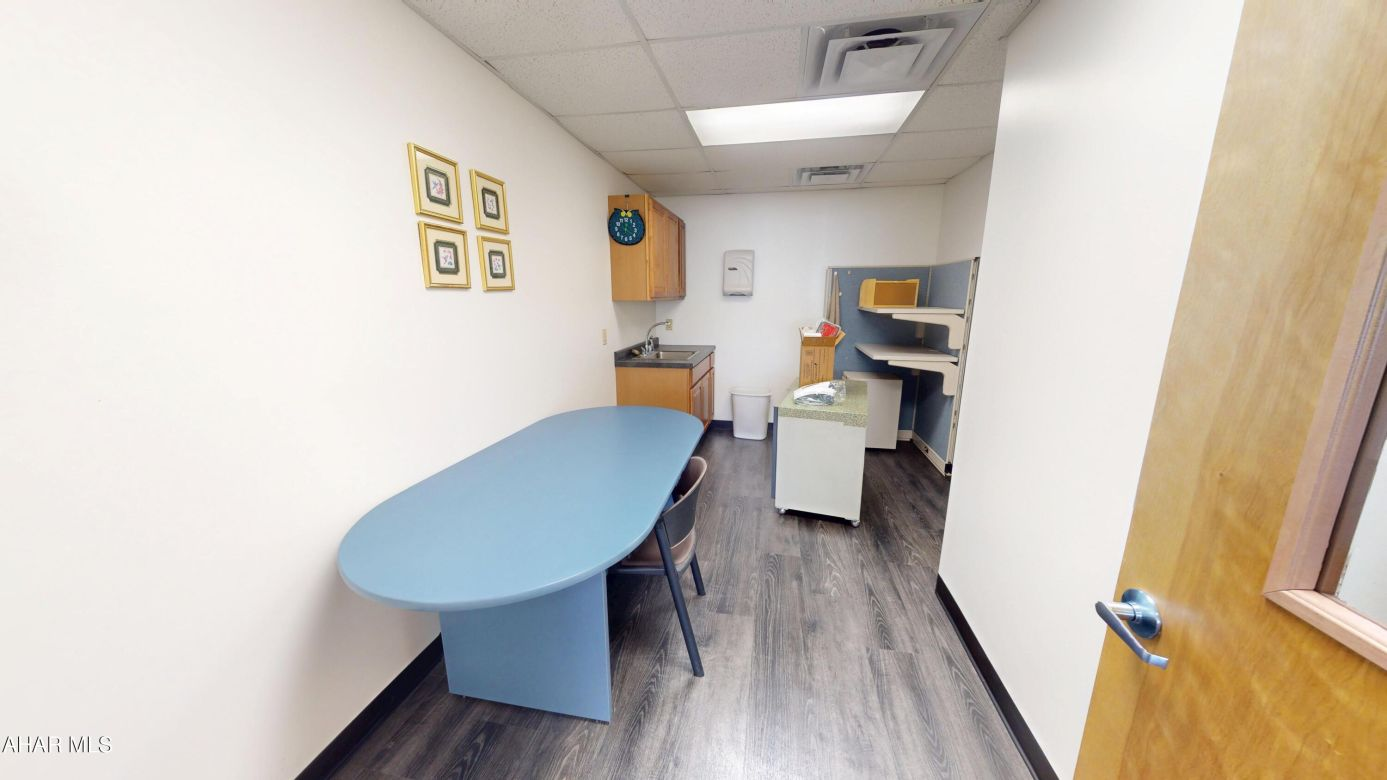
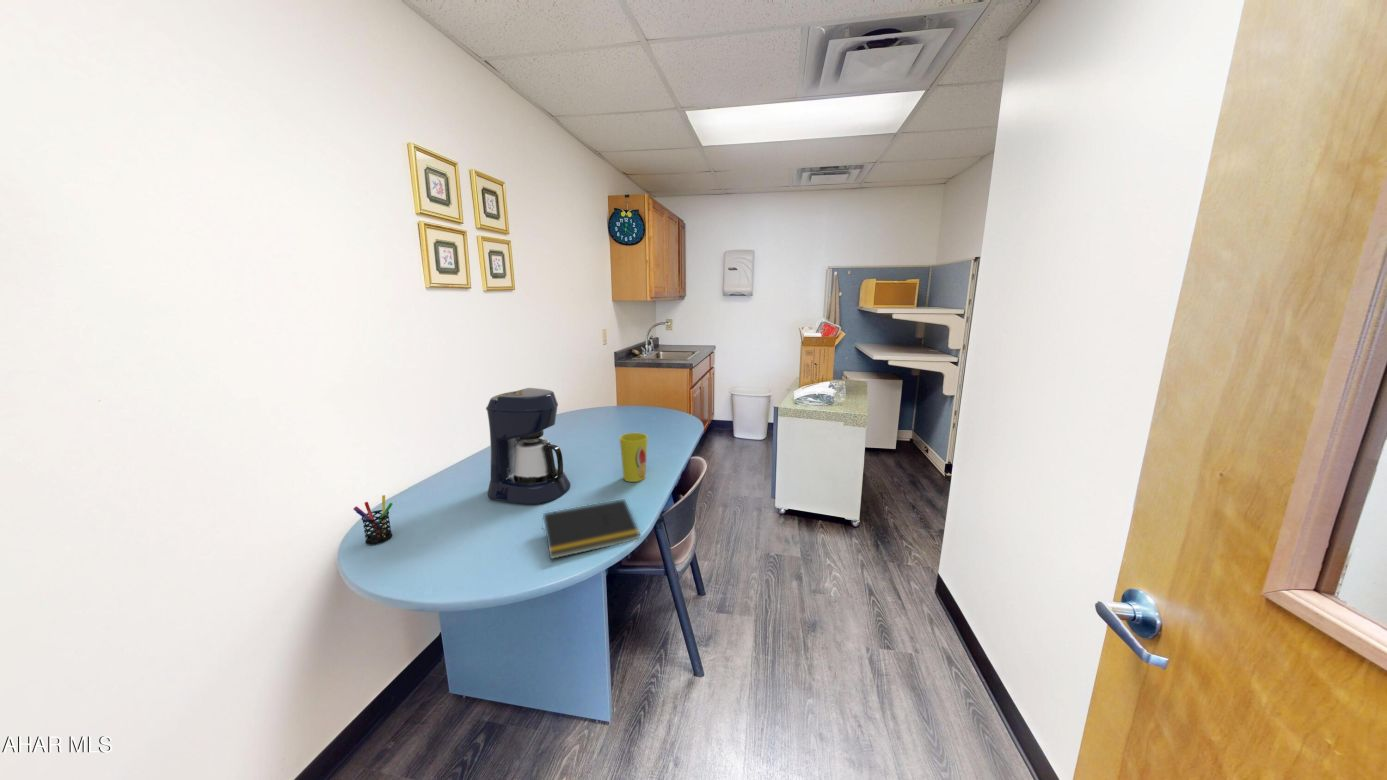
+ coffee maker (528, 441)
+ notepad (591, 526)
+ cup (634, 457)
+ pen holder (378, 518)
